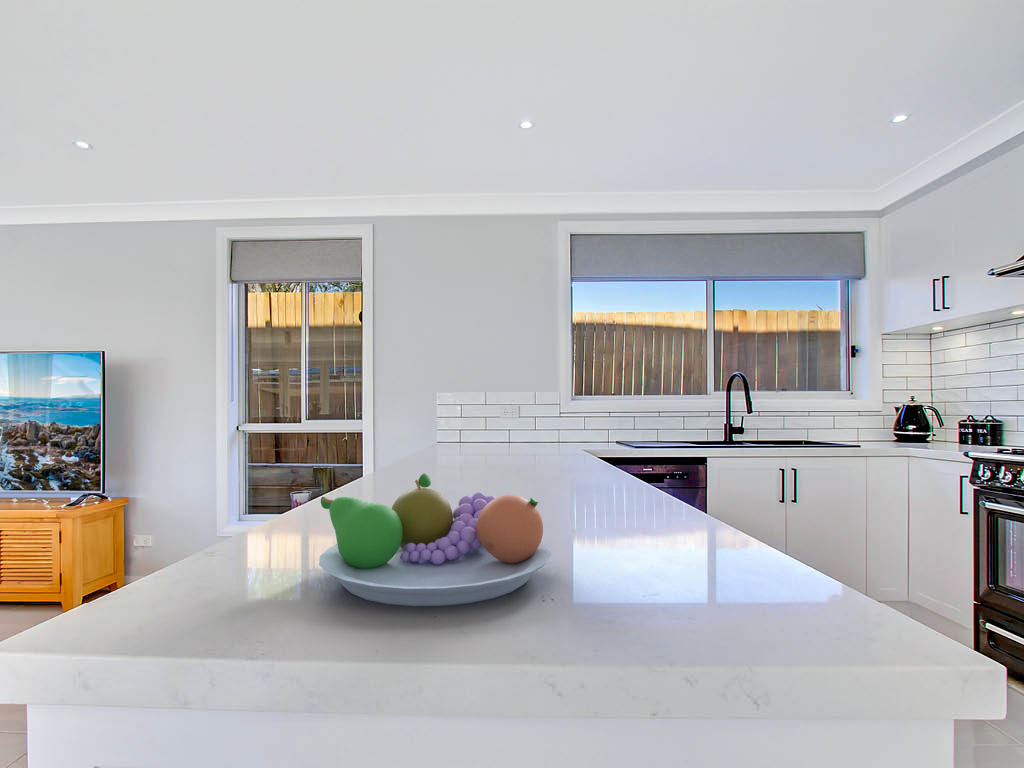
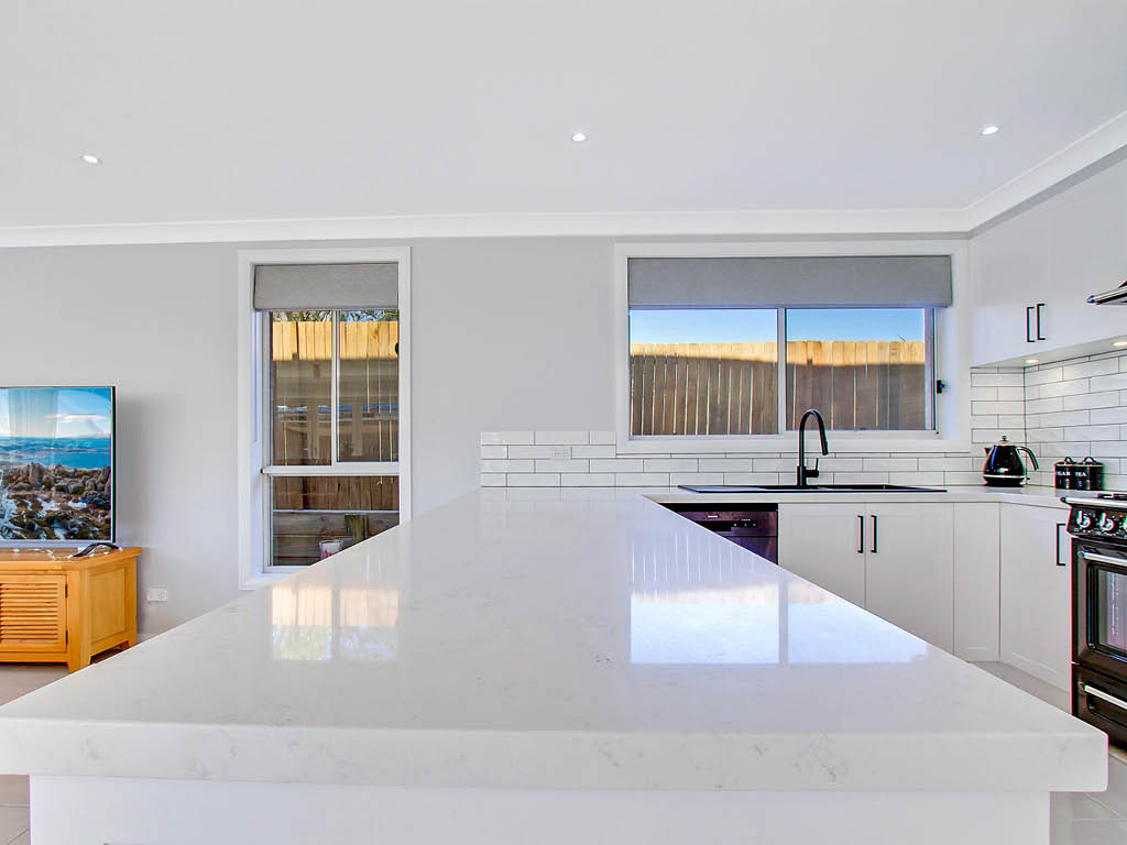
- fruit bowl (430, 527)
